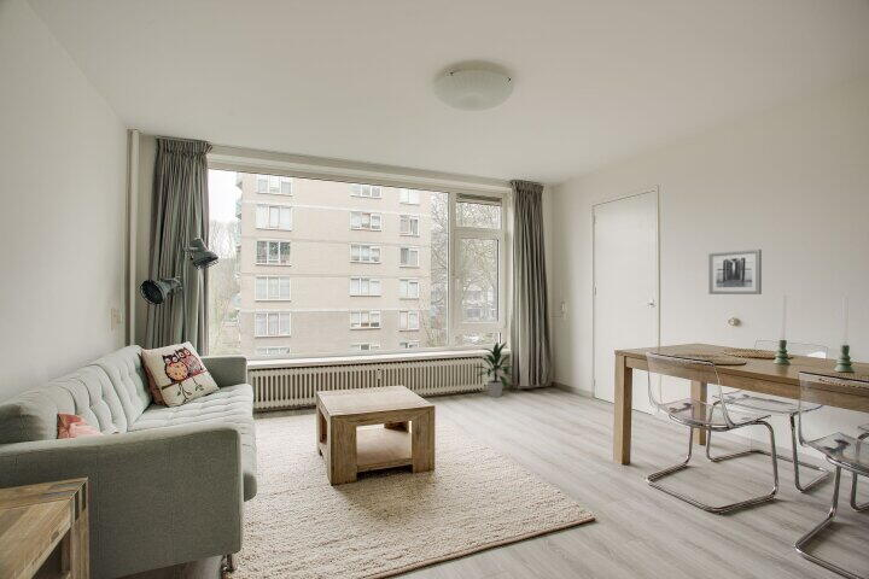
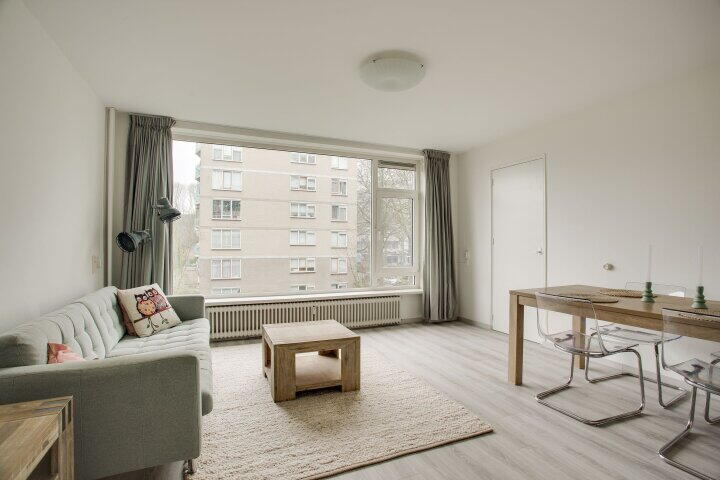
- wall art (734, 273)
- indoor plant (495, 369)
